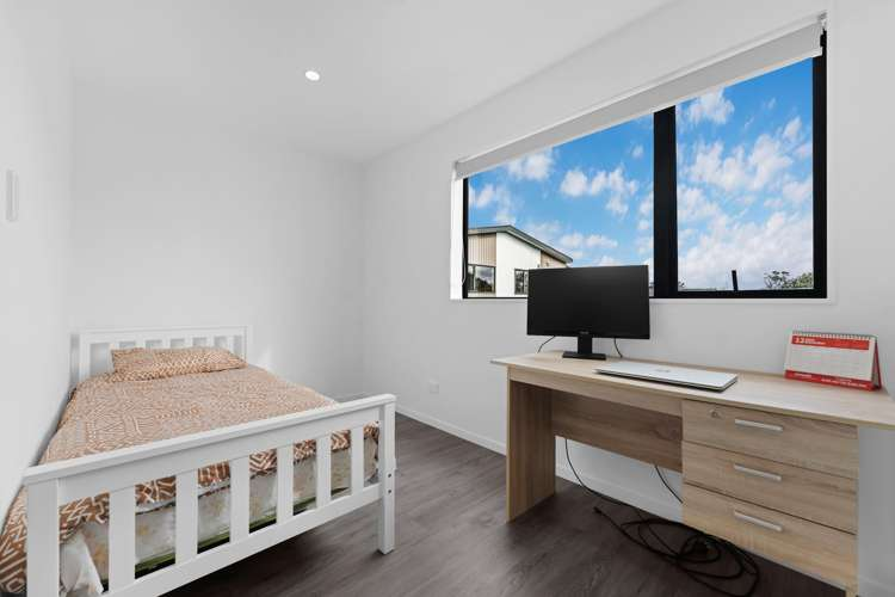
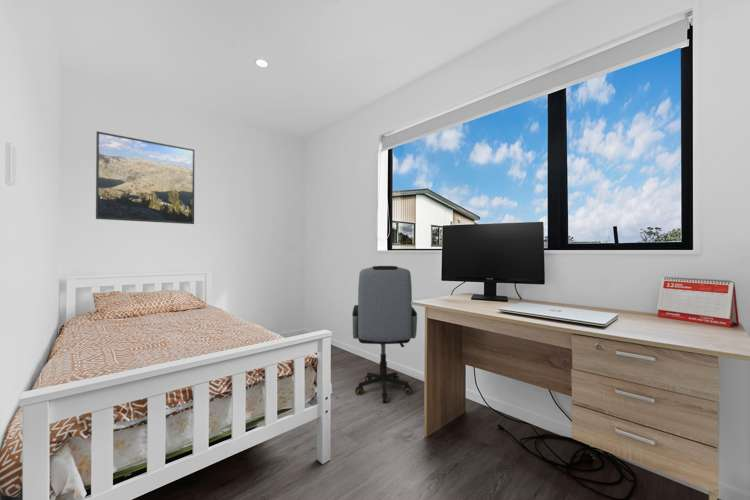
+ office chair (383, 328)
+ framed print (149, 181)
